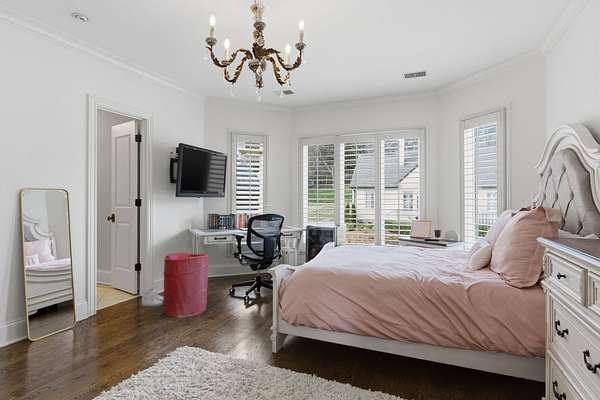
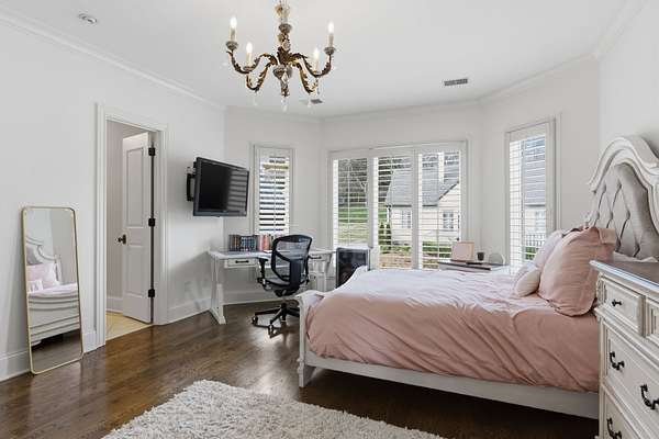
- boots (154, 296)
- laundry hamper (186, 281)
